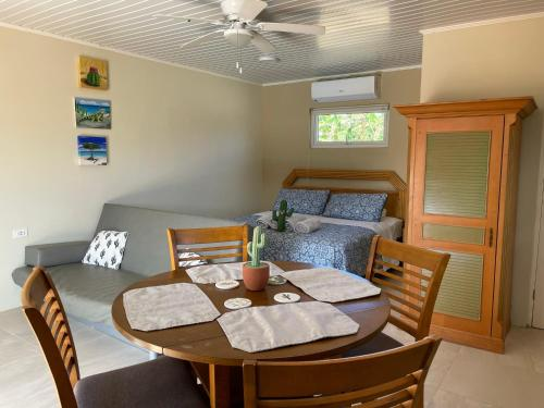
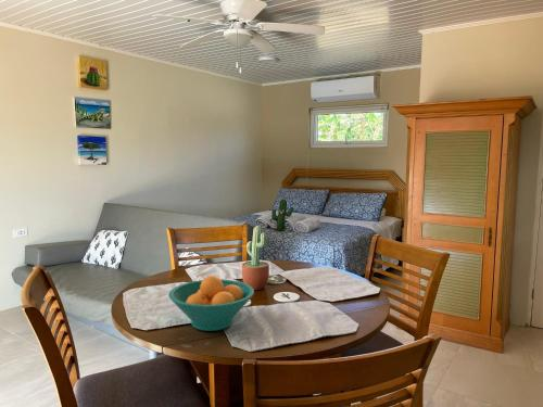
+ fruit bowl (212, 300)
